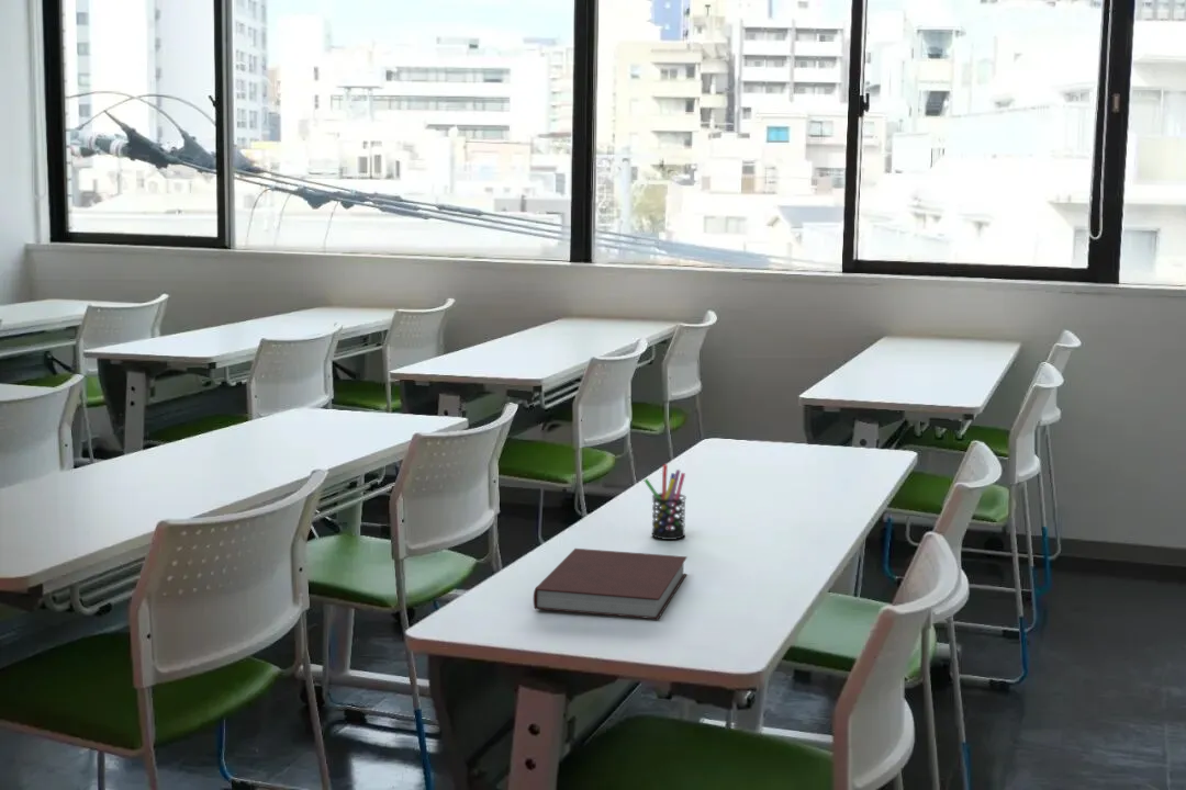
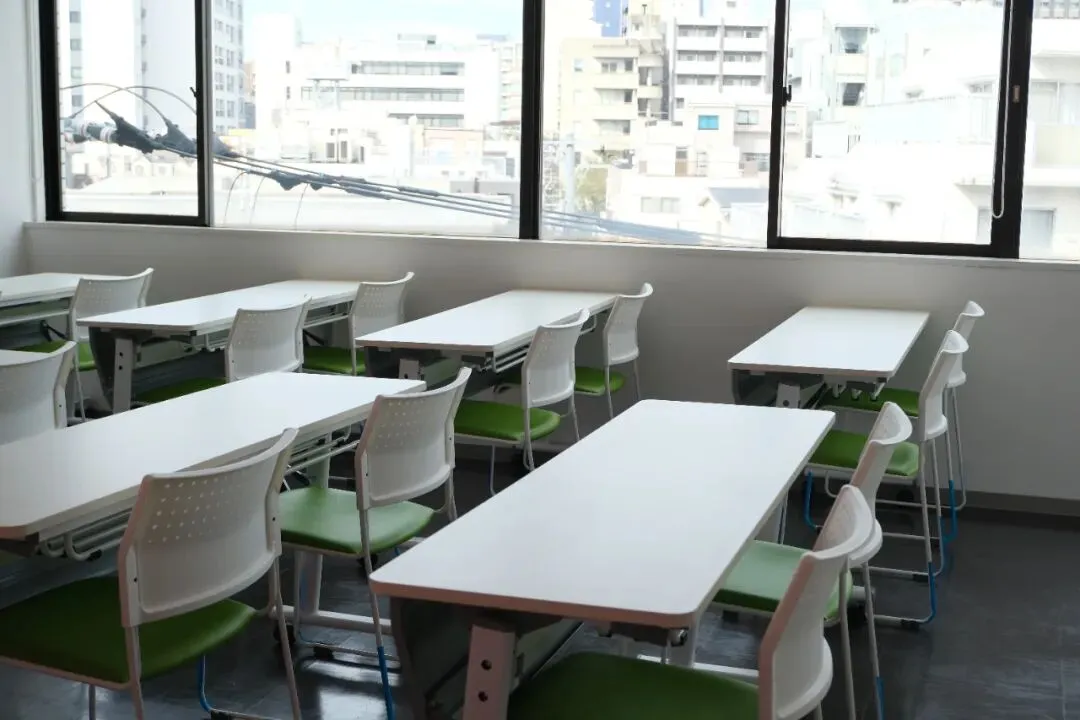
- notebook (613, 582)
- pen holder (664, 500)
